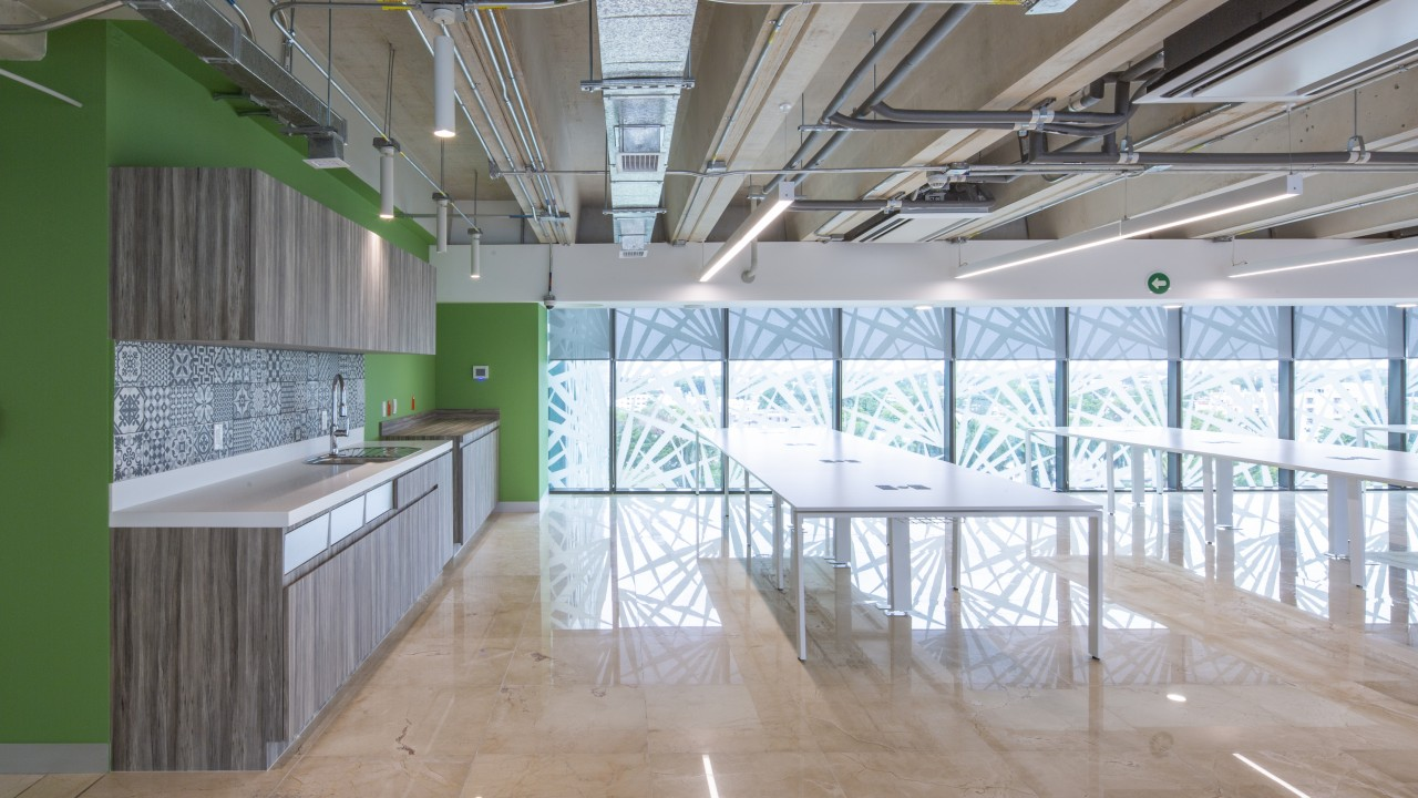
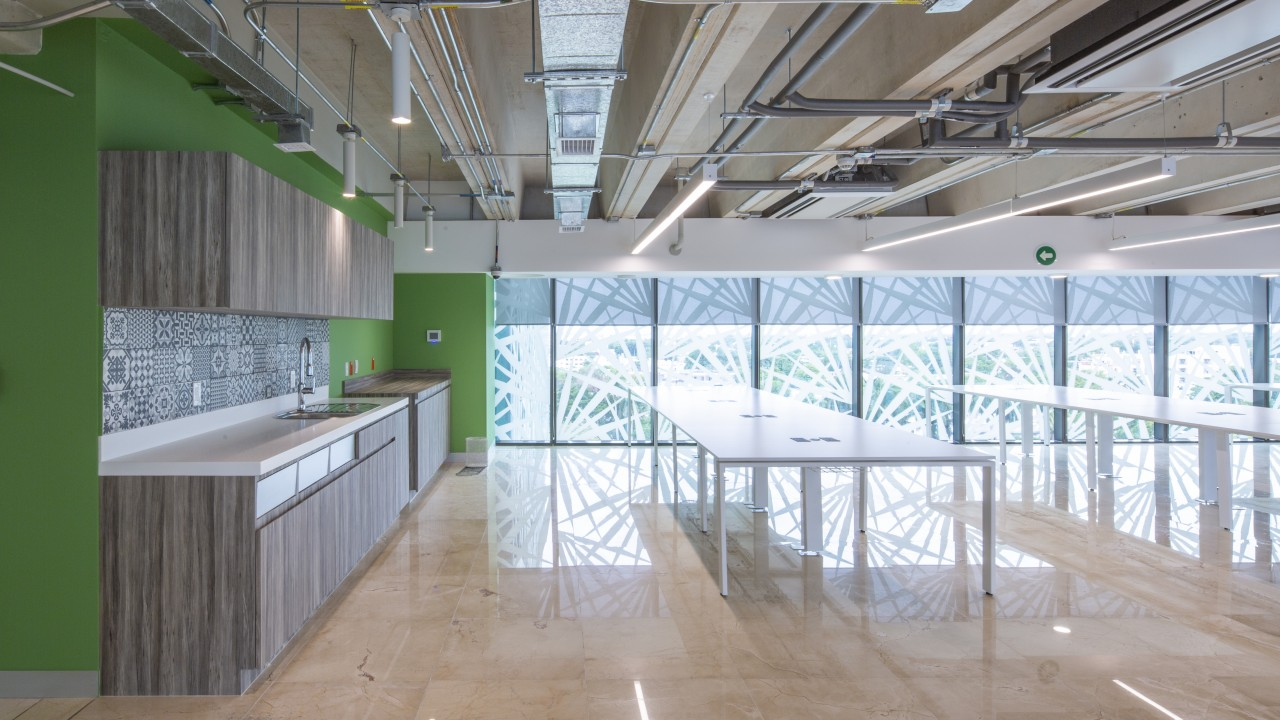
+ wastebasket (477, 452)
